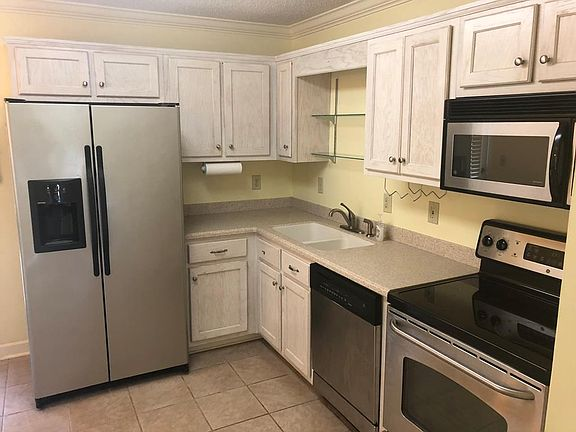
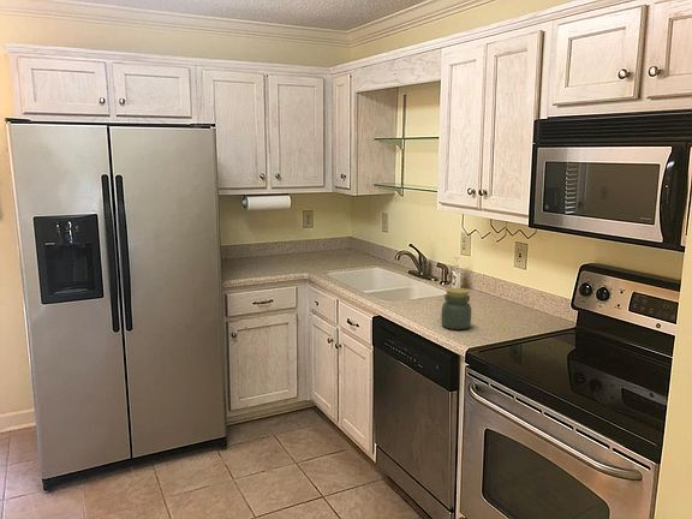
+ jar (455, 308)
